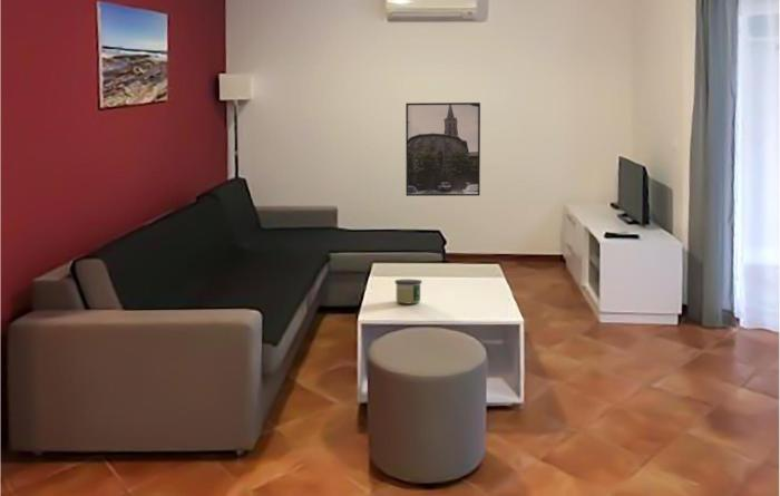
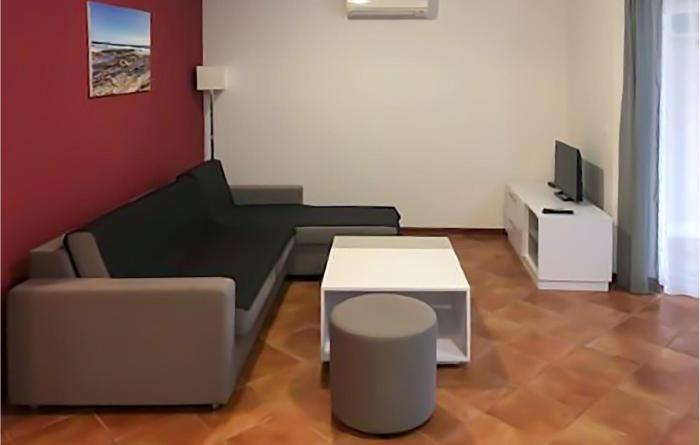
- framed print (442, 149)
- candle (408, 291)
